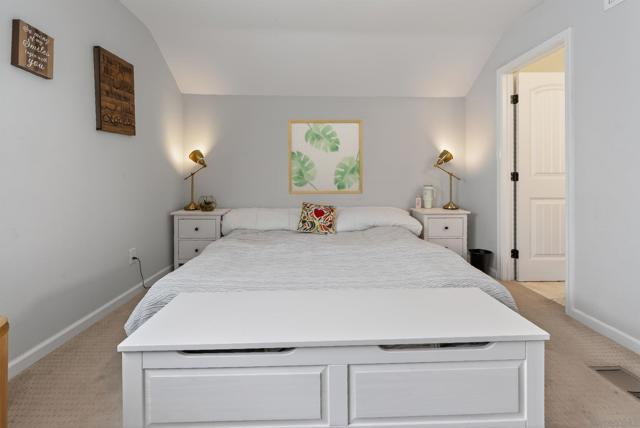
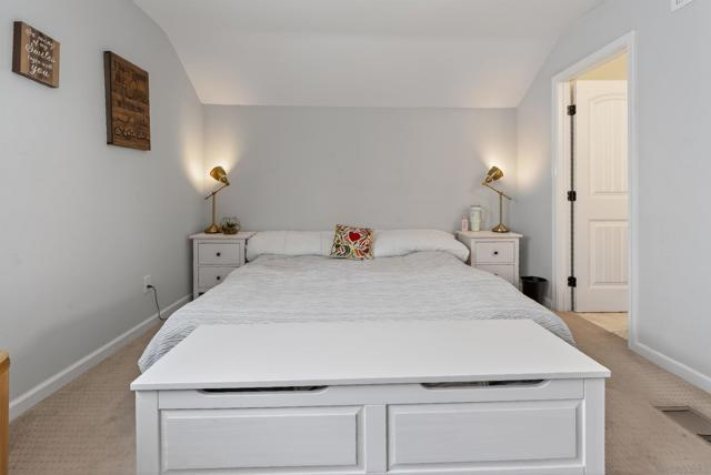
- wall art (325, 156)
